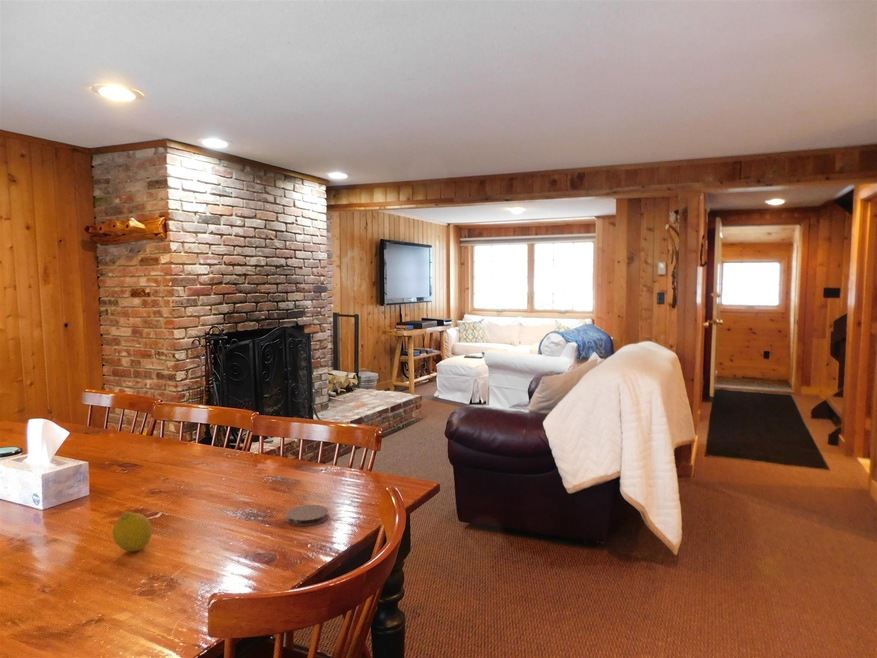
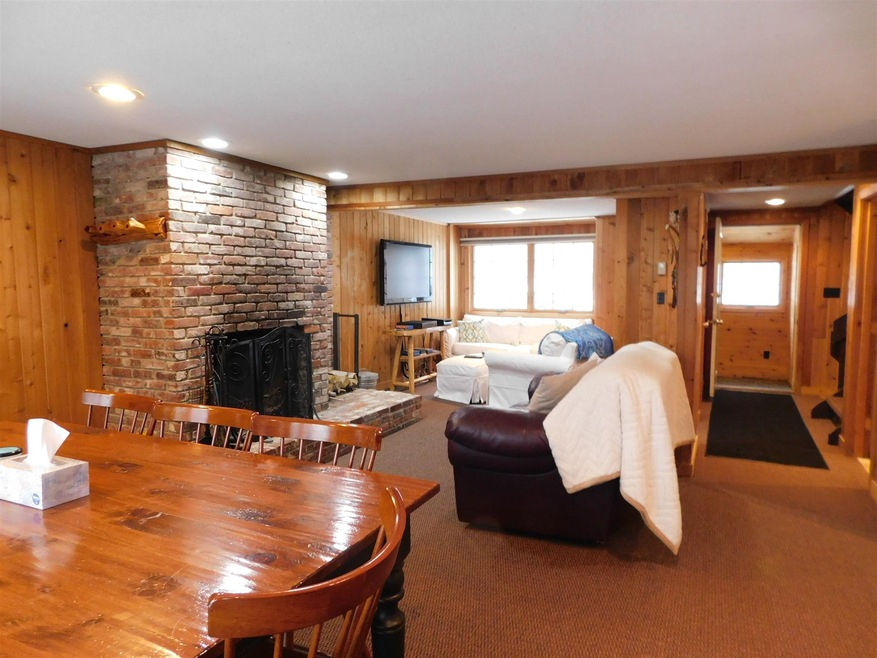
- fruit (132, 530)
- coaster (307, 514)
